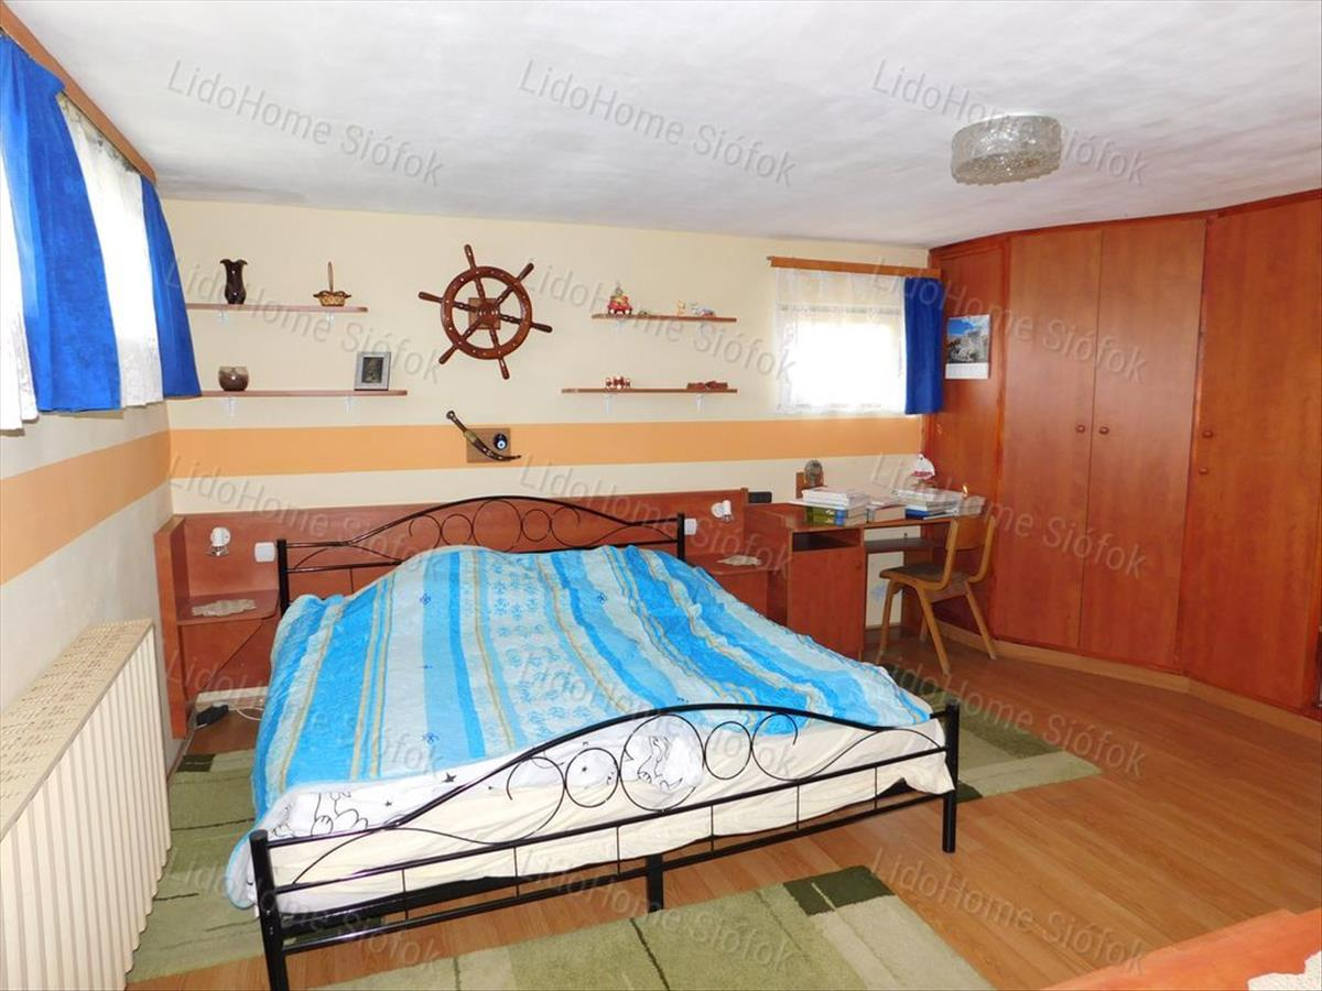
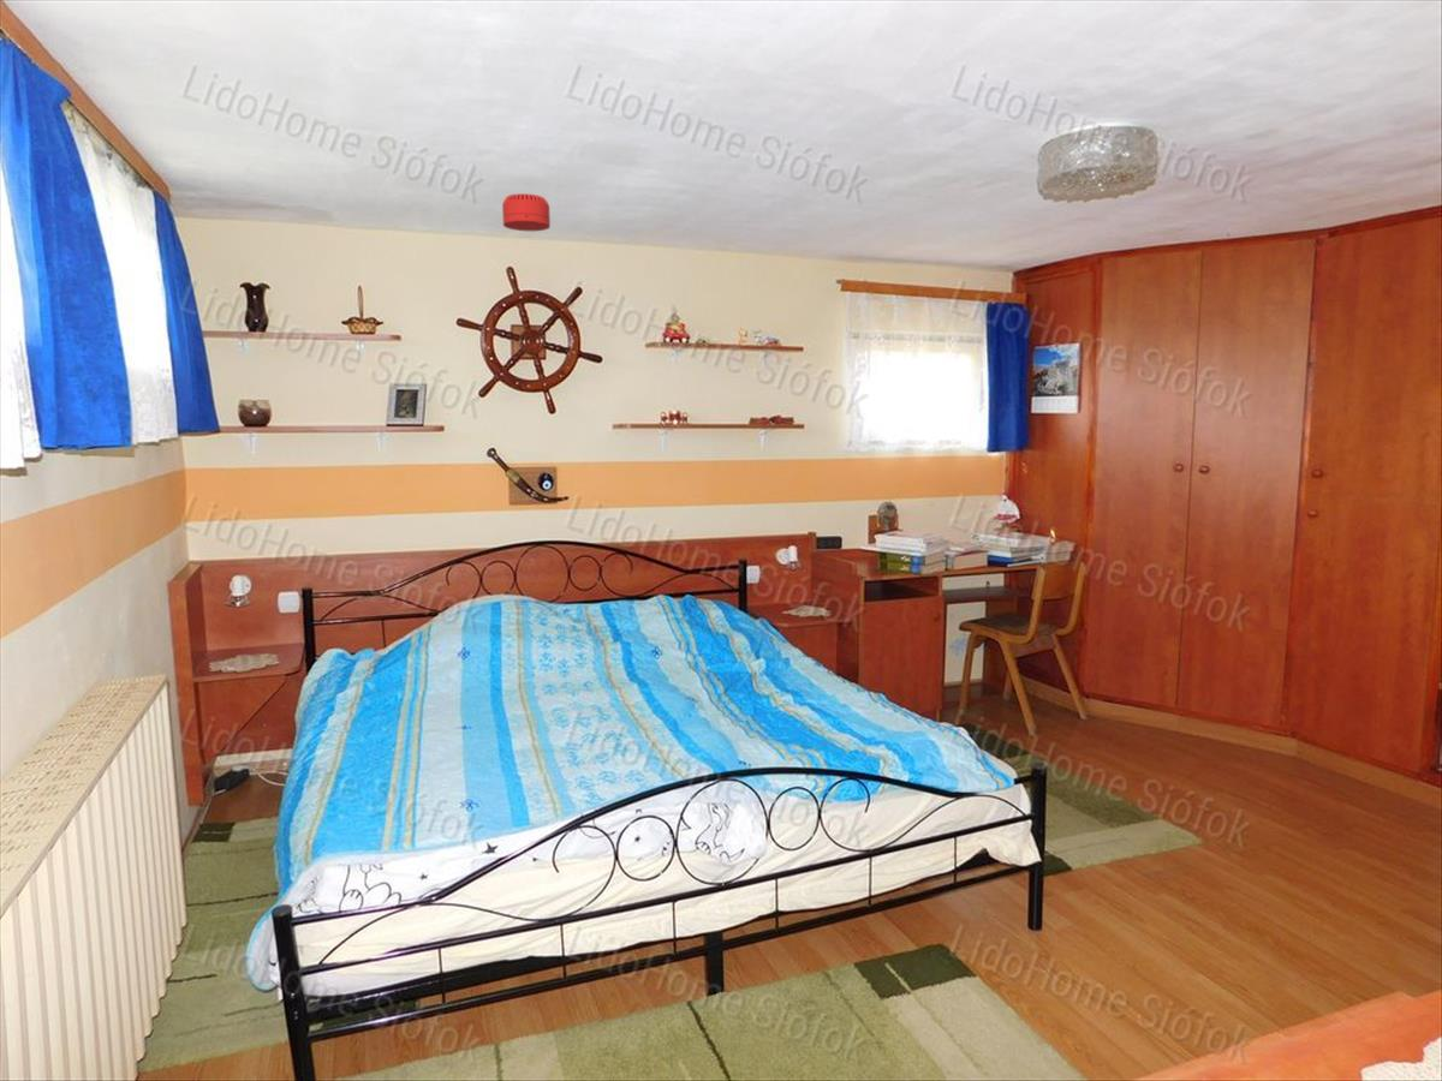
+ smoke detector (525, 211)
